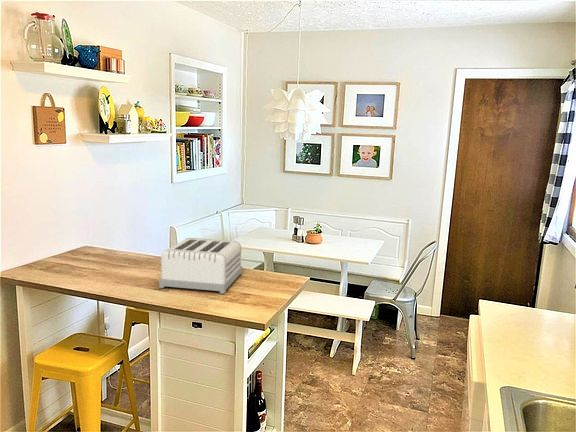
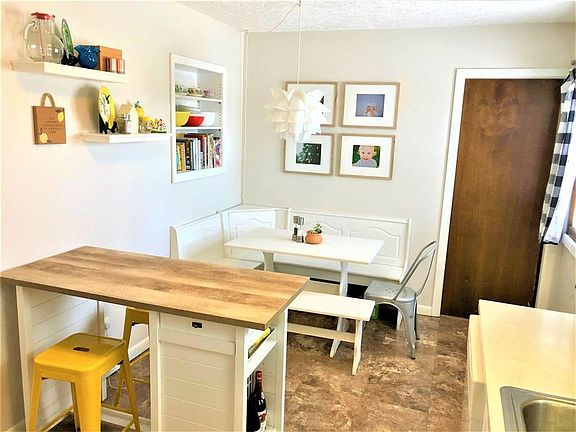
- toaster (204, 261)
